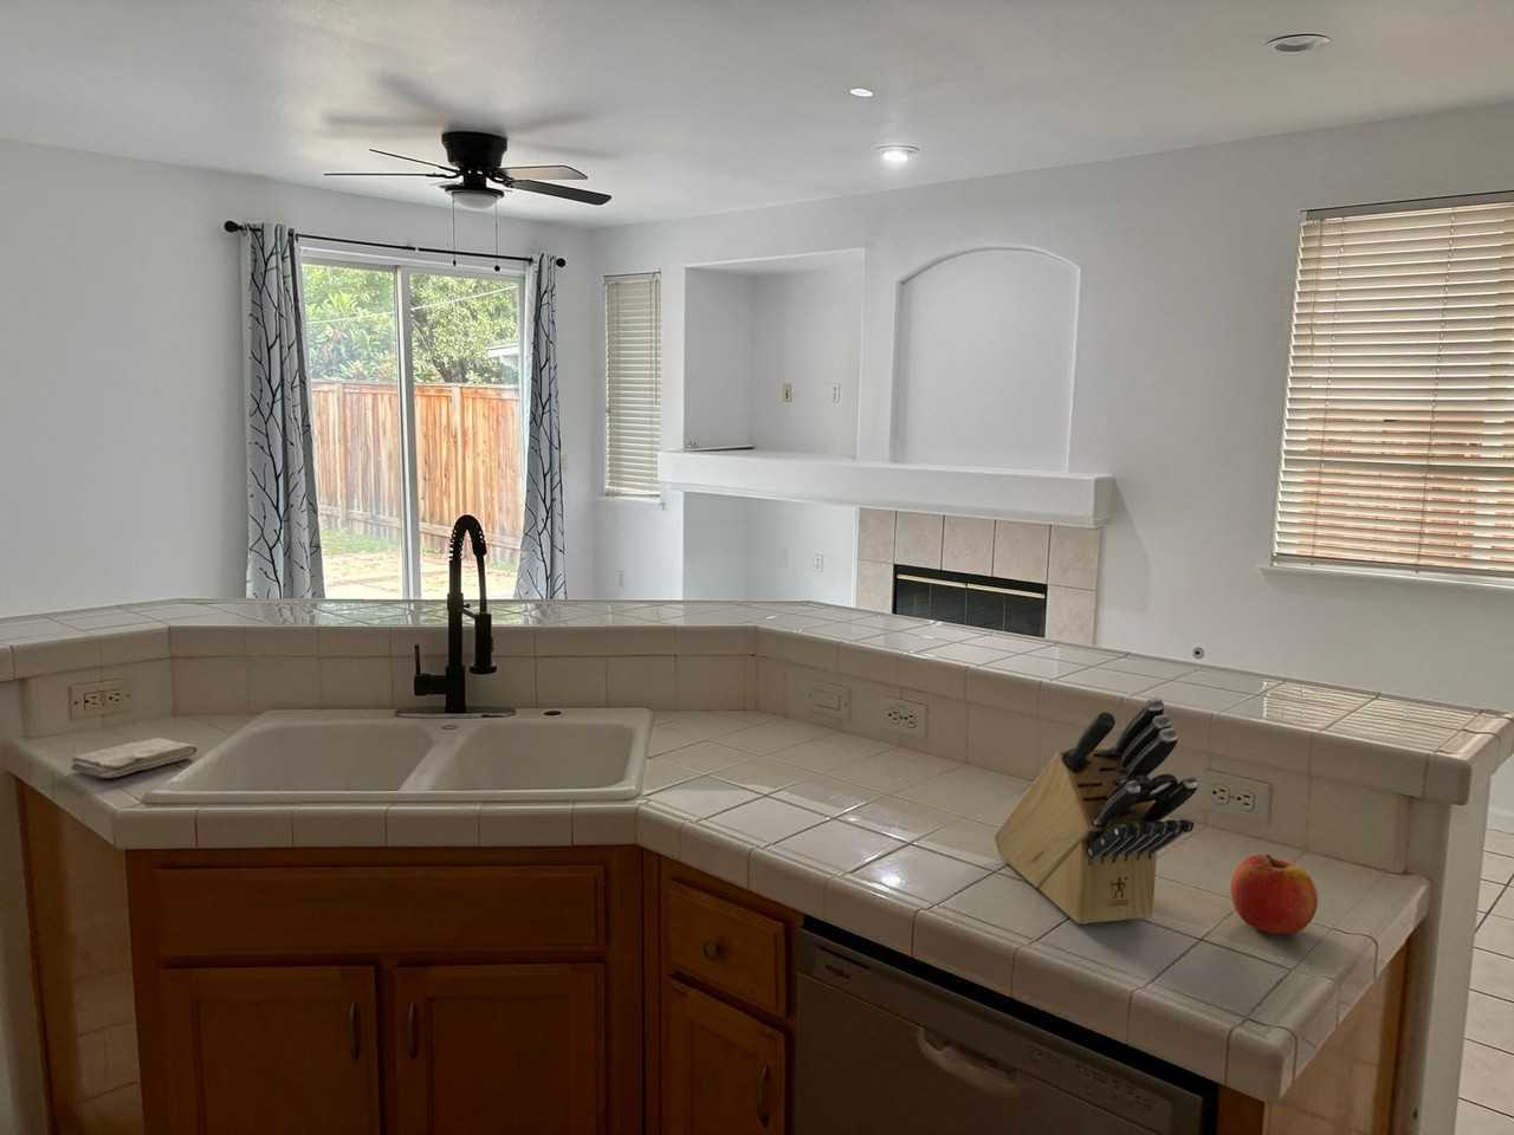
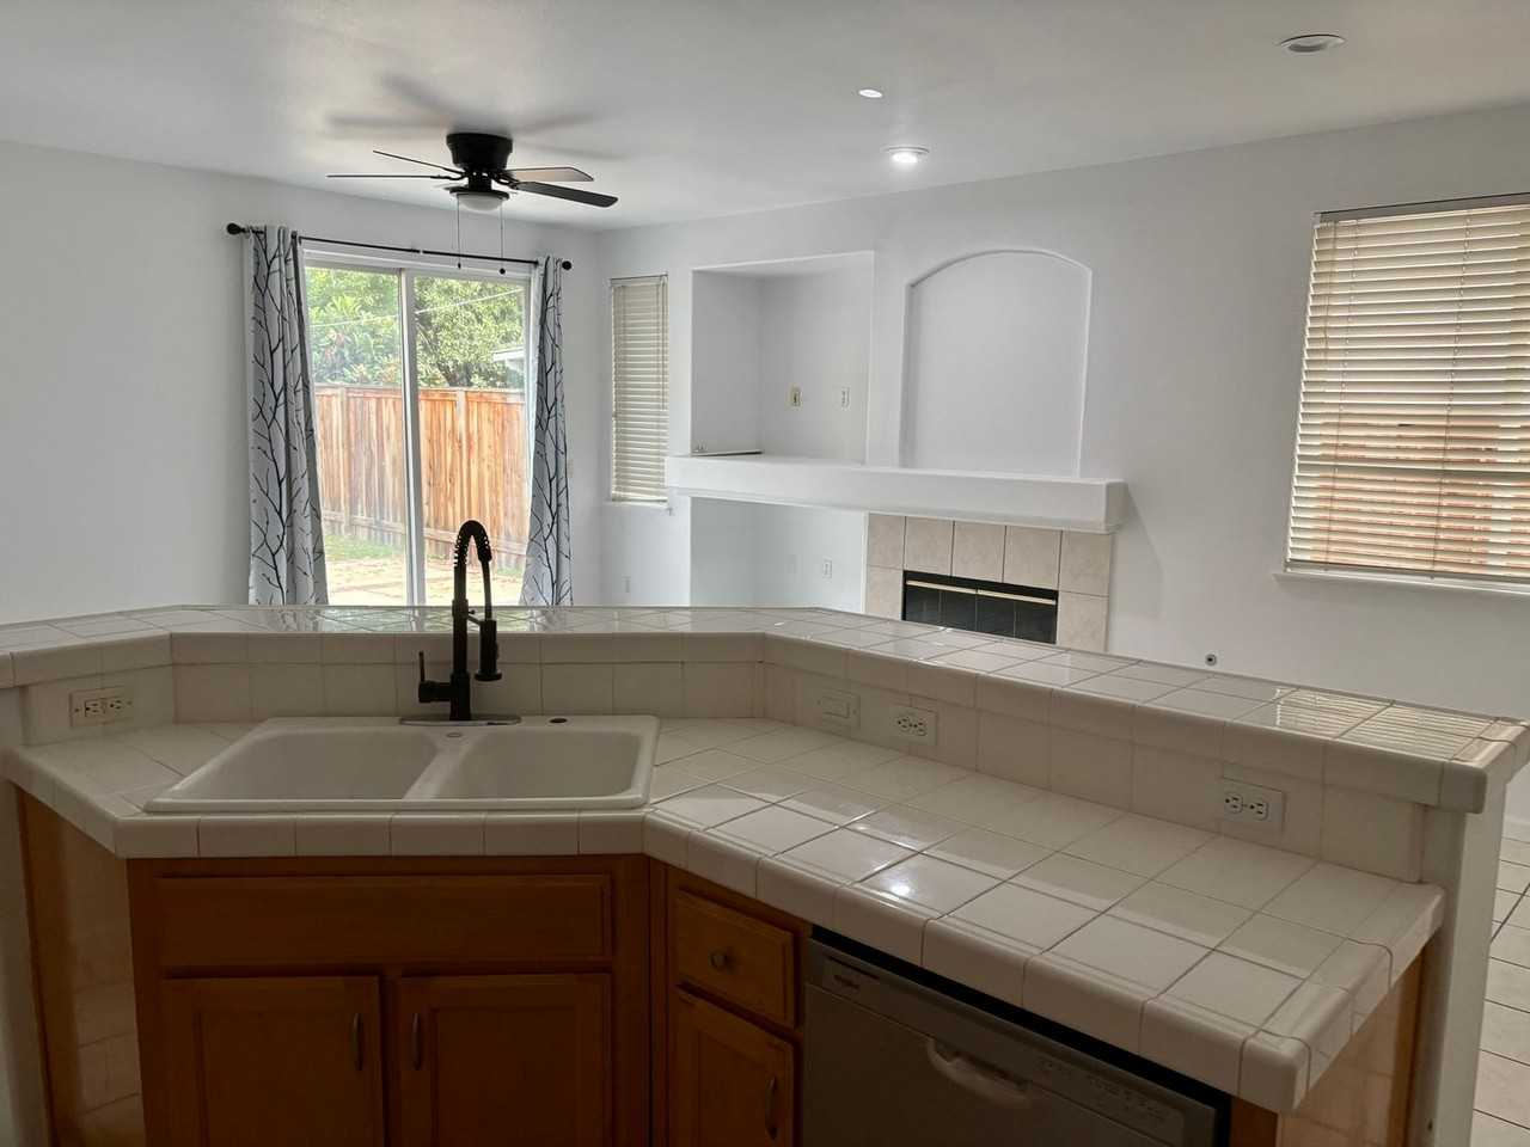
- washcloth (134, 756)
- knife block (1088, 789)
- fruit (1273, 891)
